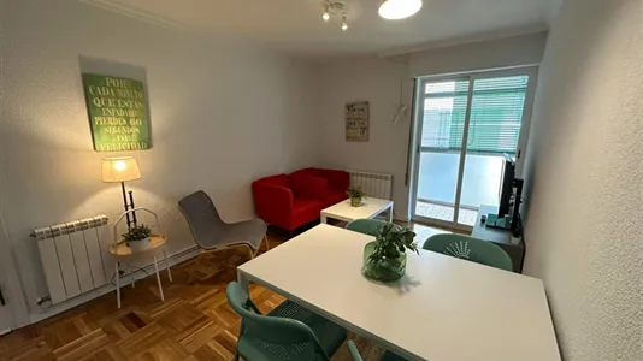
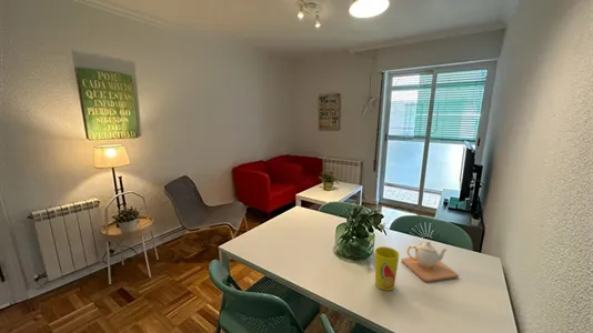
+ teapot (429, 255)
+ cup (385, 269)
